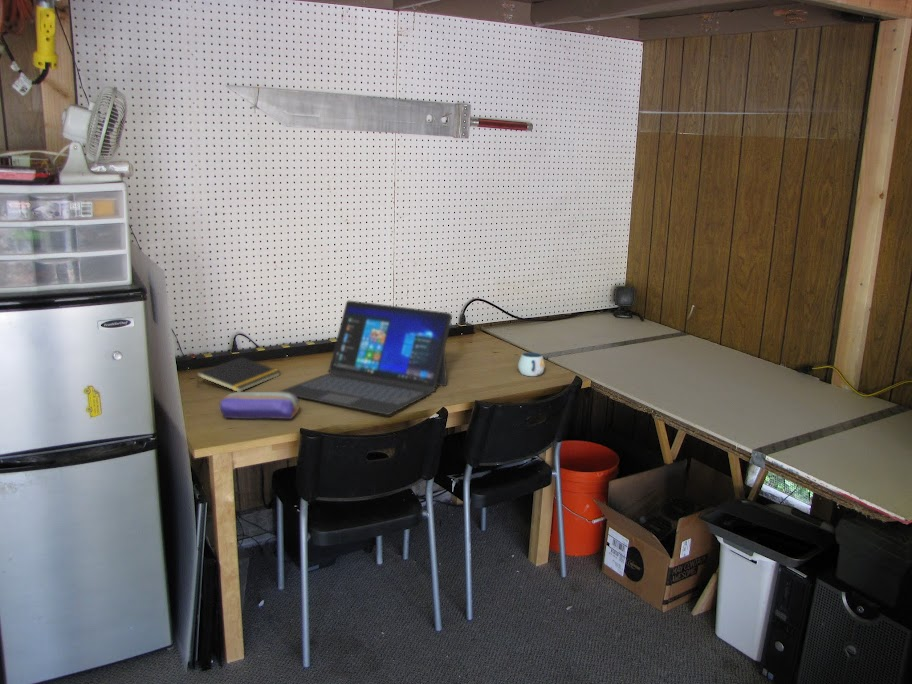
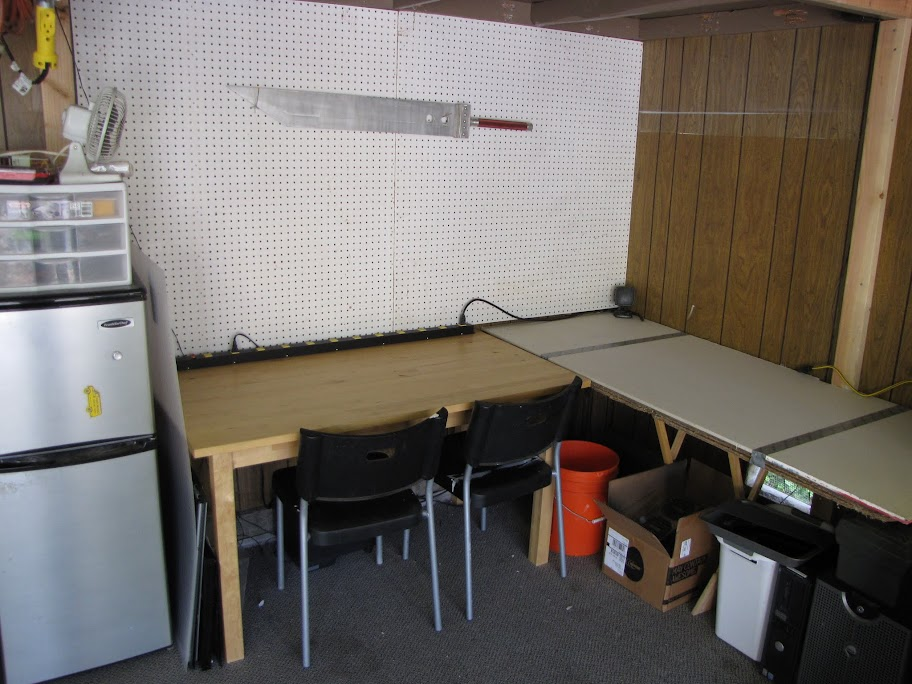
- pencil case (260, 405)
- laptop (366, 352)
- notepad (240, 373)
- mug (531, 365)
